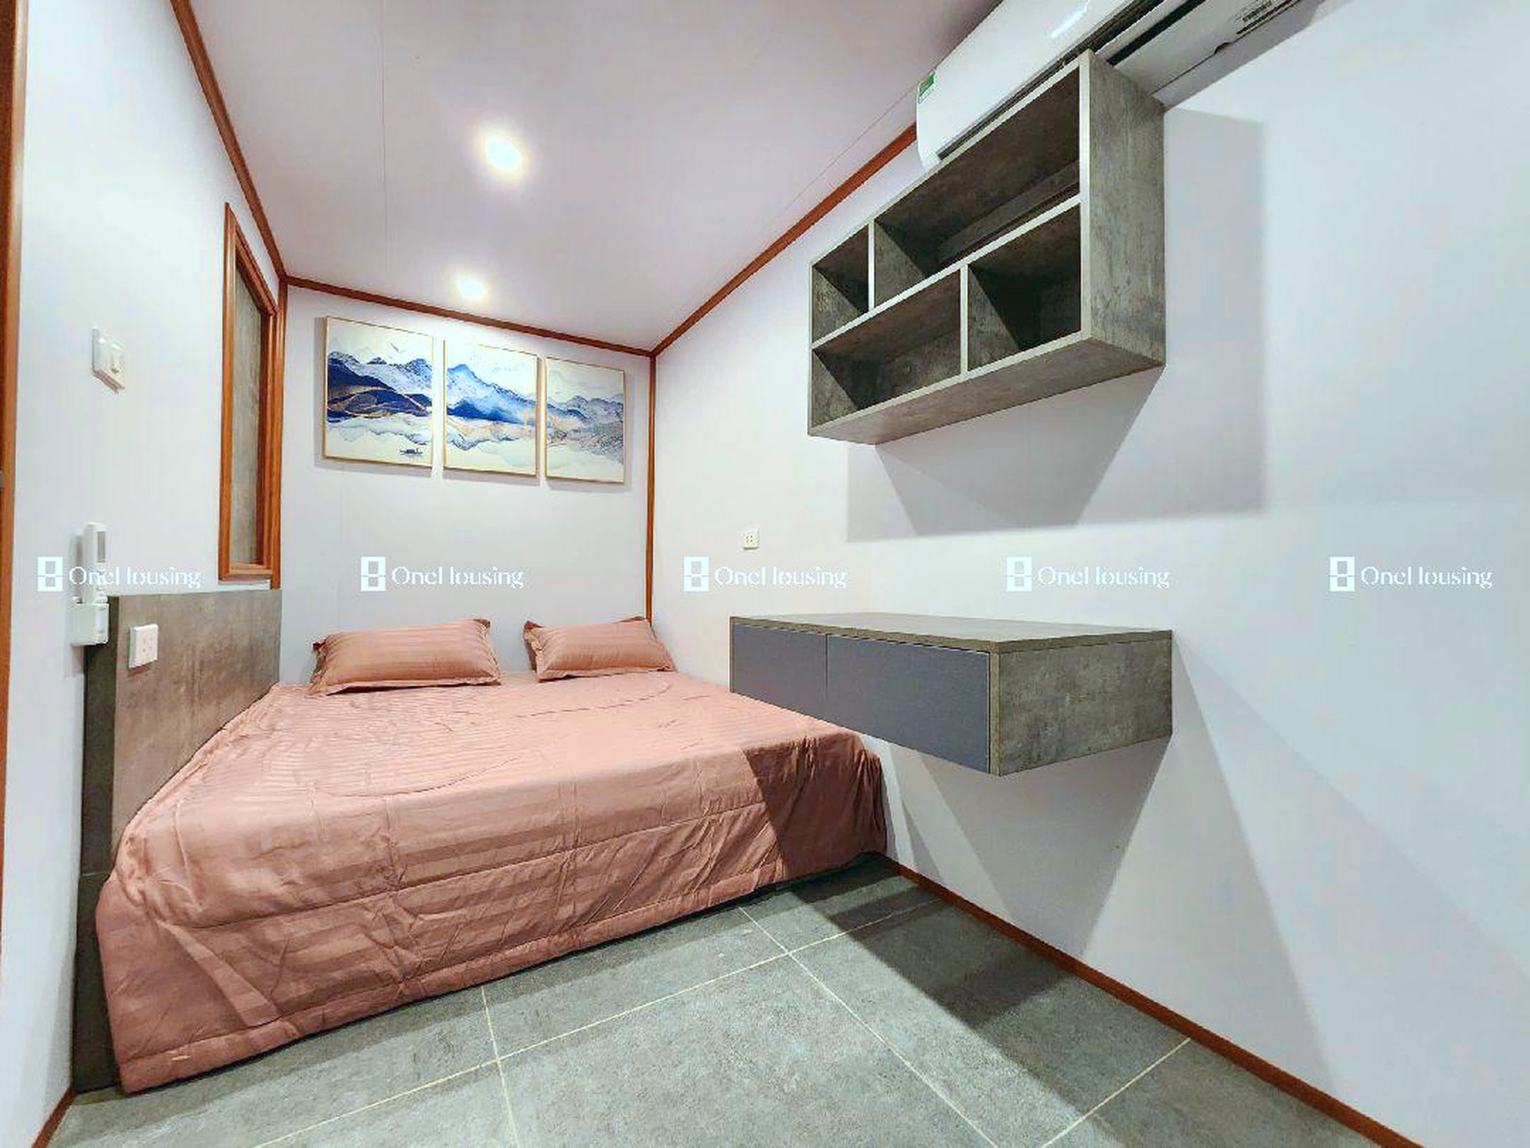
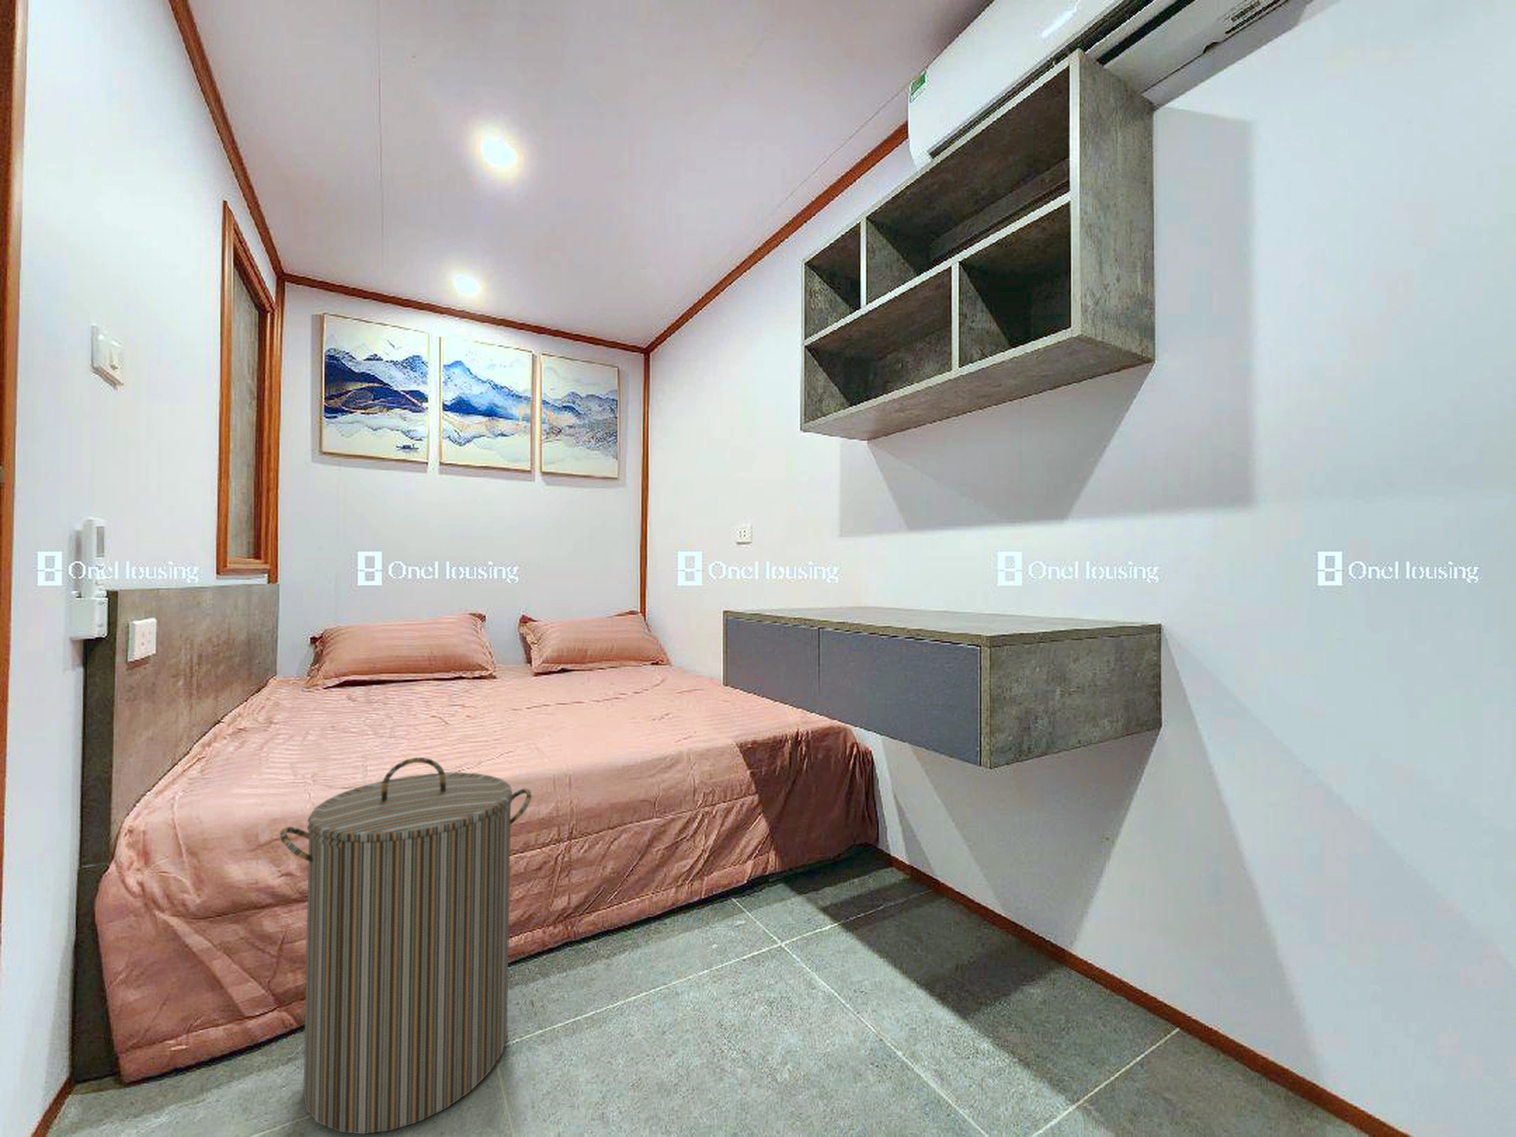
+ laundry hamper (415, 908)
